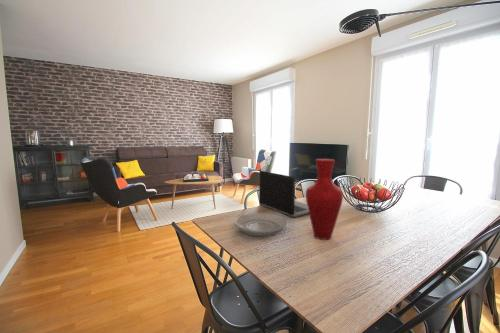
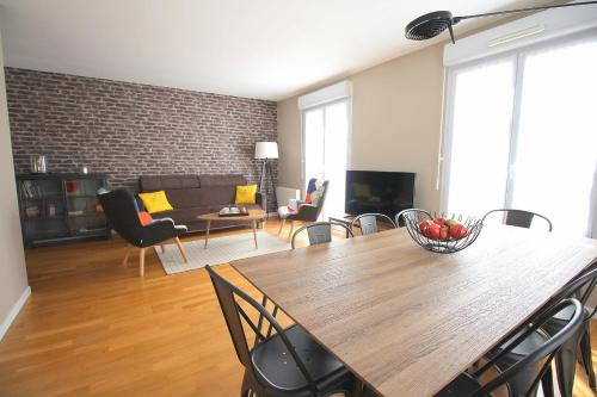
- laptop computer (288, 190)
- plate (260, 225)
- vase (323, 198)
